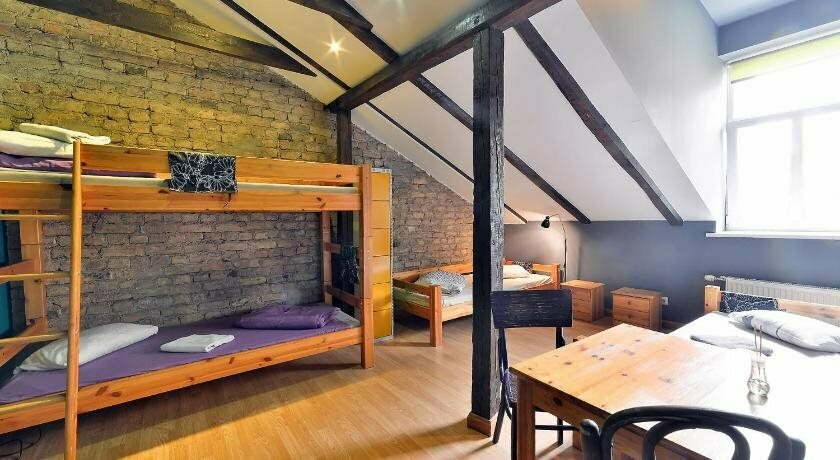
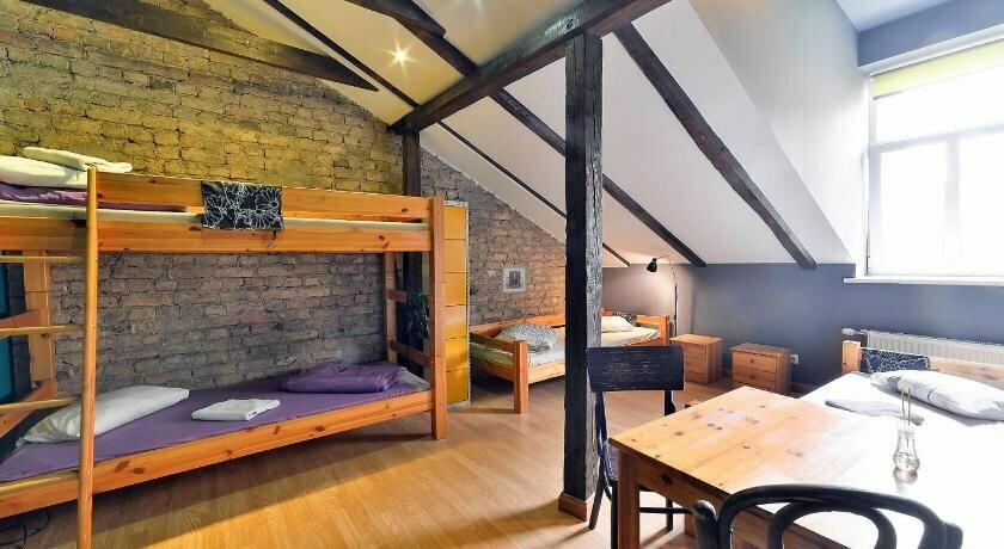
+ wall art (514, 279)
